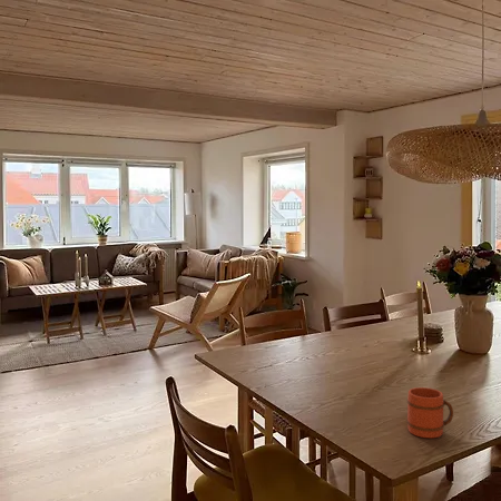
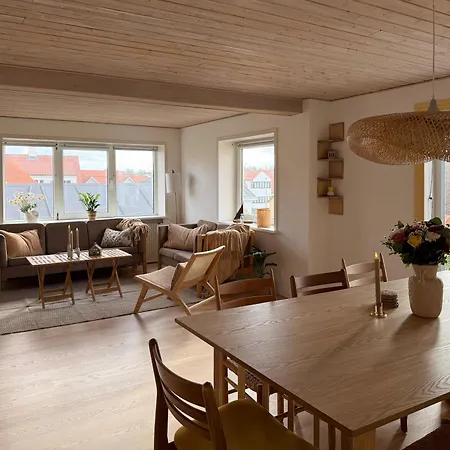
- mug (430, 412)
